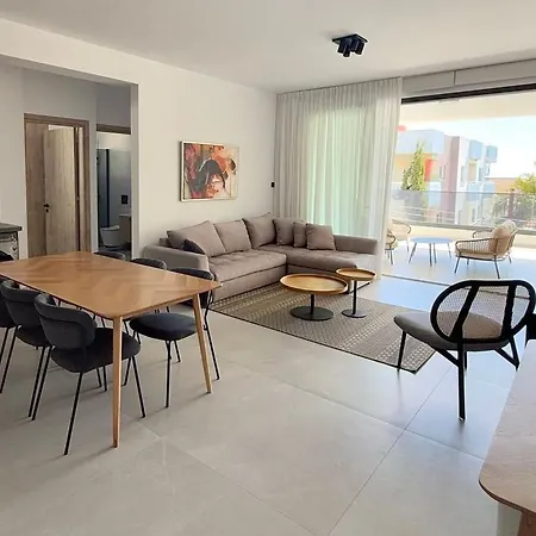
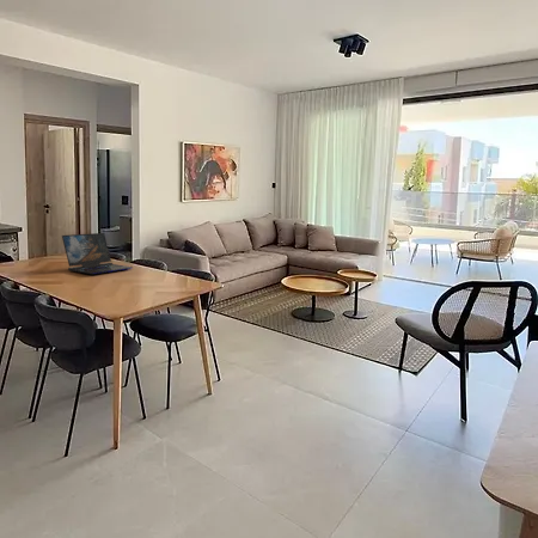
+ laptop (98, 252)
